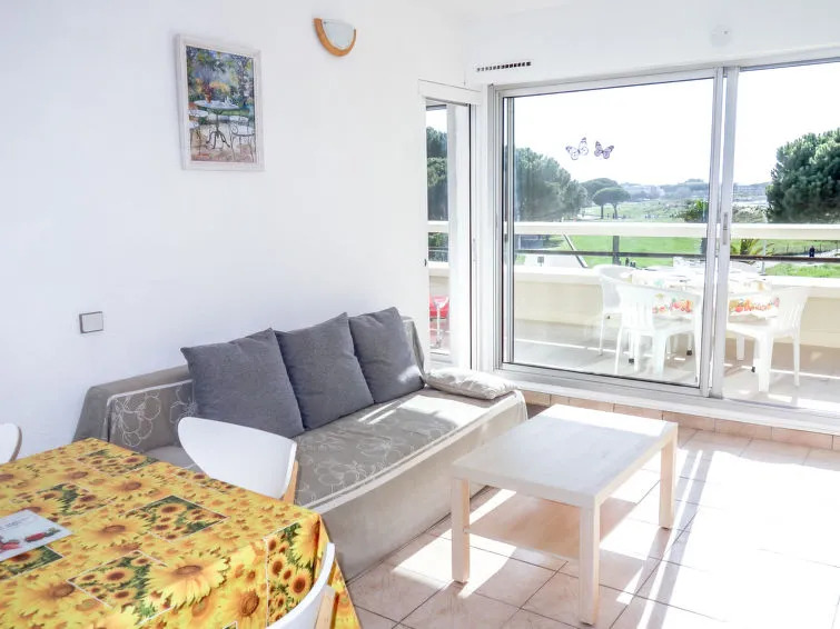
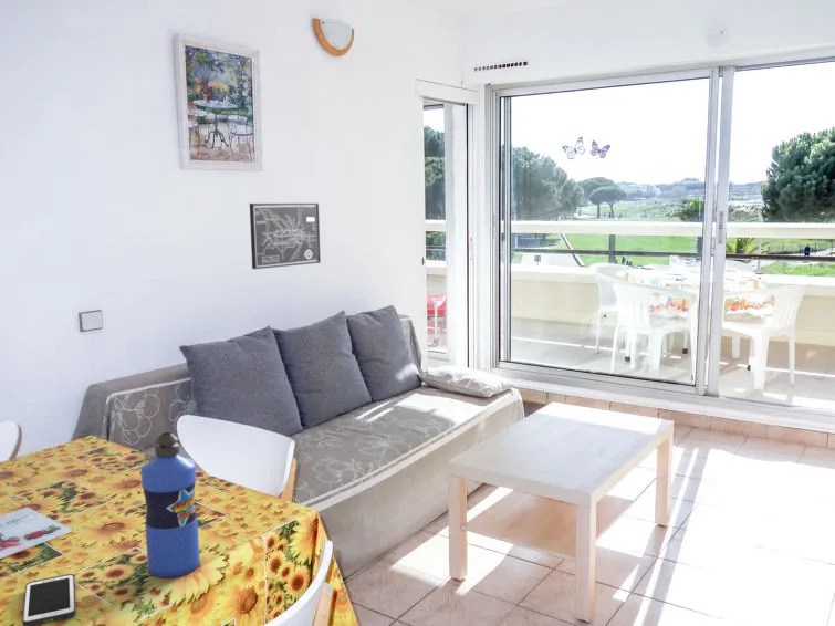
+ water bottle (169, 500)
+ wall art (286, 234)
+ cell phone (50, 598)
